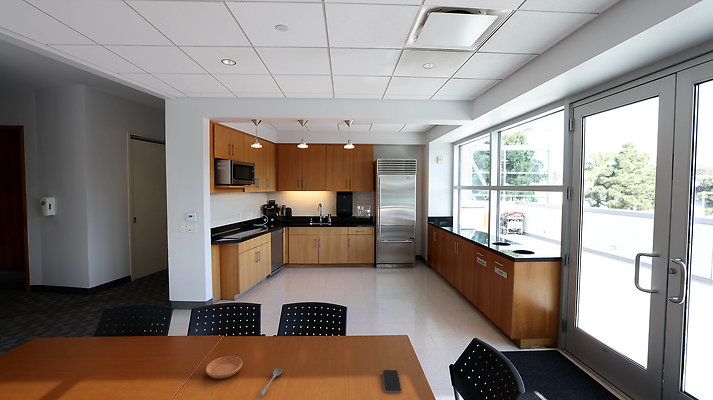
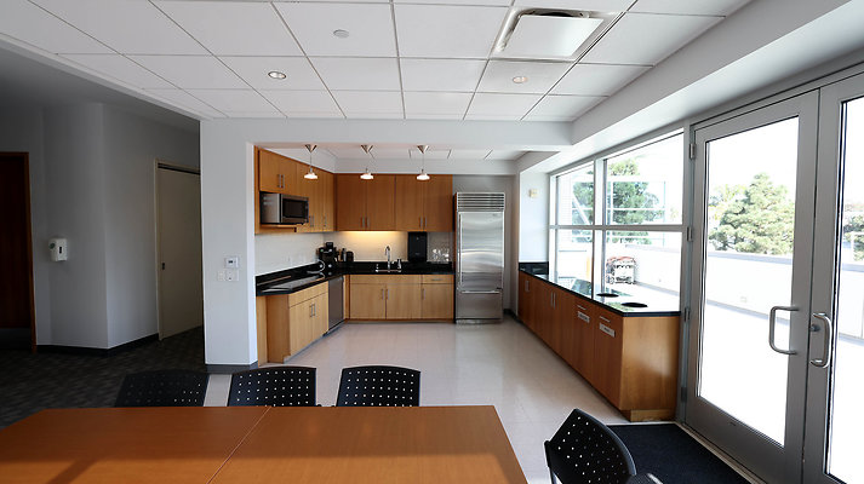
- smartphone (391, 380)
- saucer (224, 367)
- soupspoon (271, 380)
